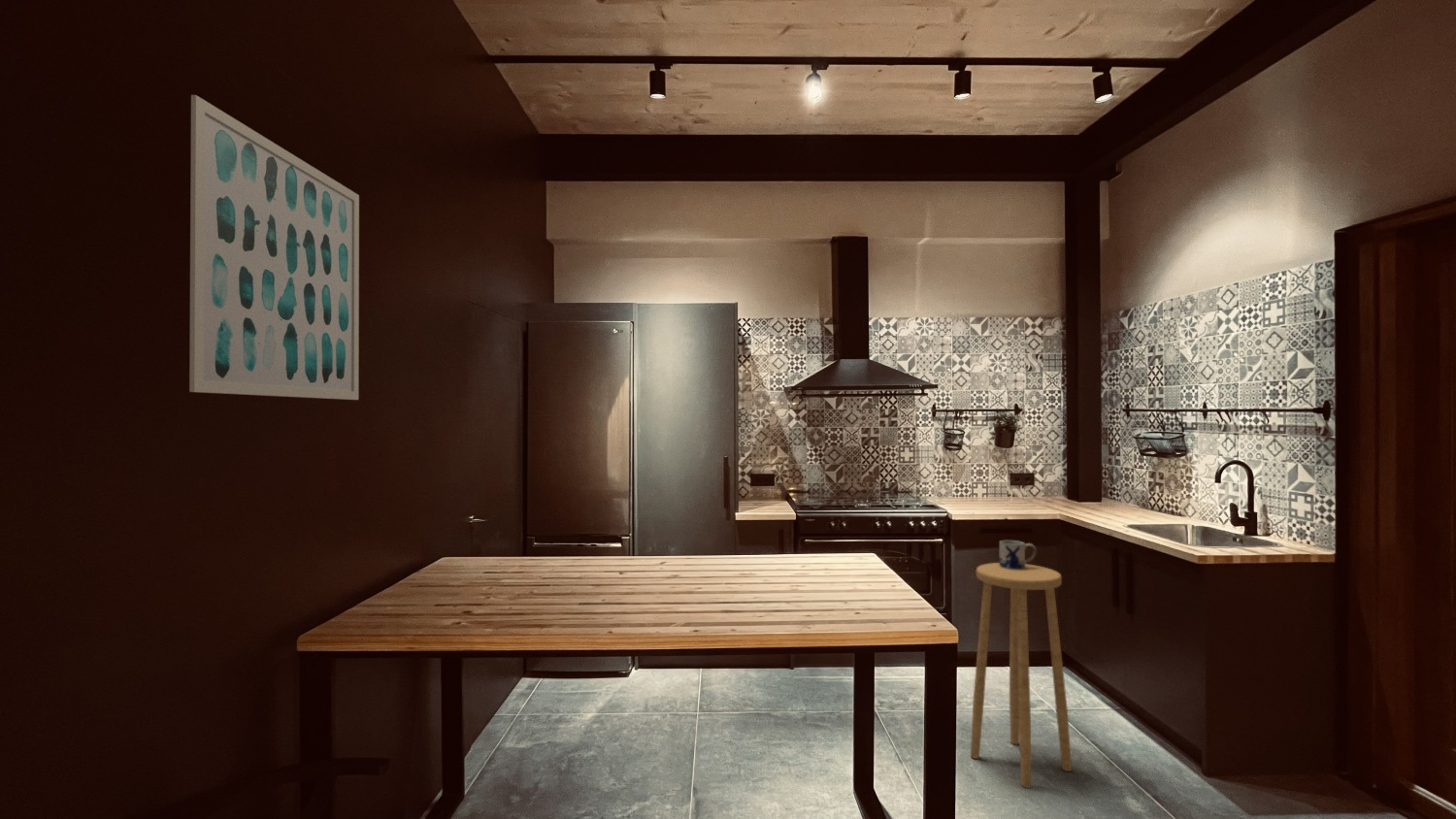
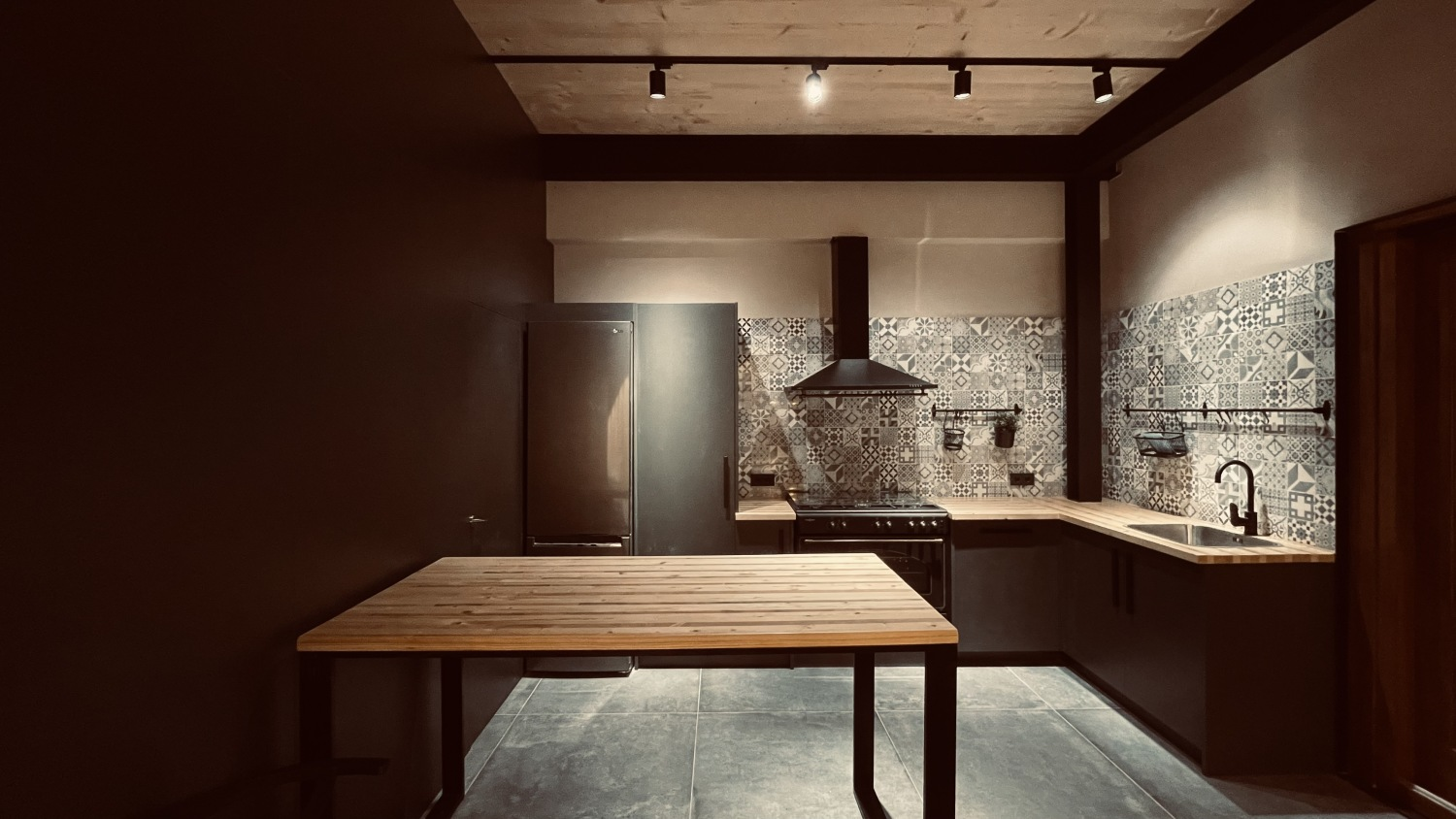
- stool (1018, 666)
- mug (1015, 554)
- wall art (289, 275)
